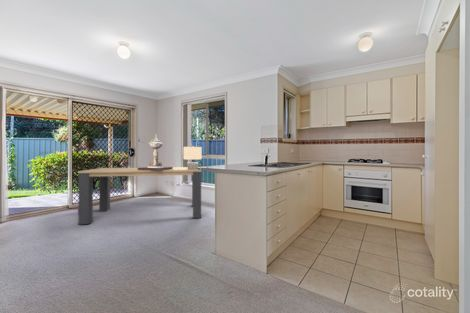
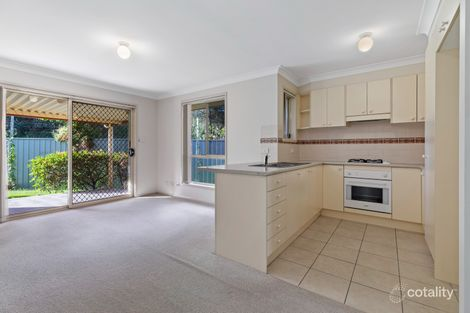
- lamp (192, 157)
- decorative urn (155, 151)
- dining table (148, 175)
